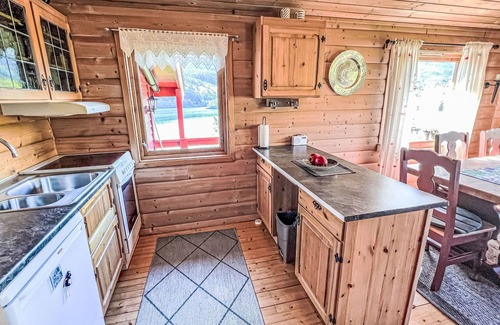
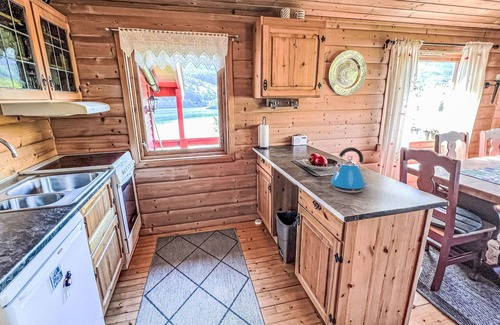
+ kettle (350, 168)
